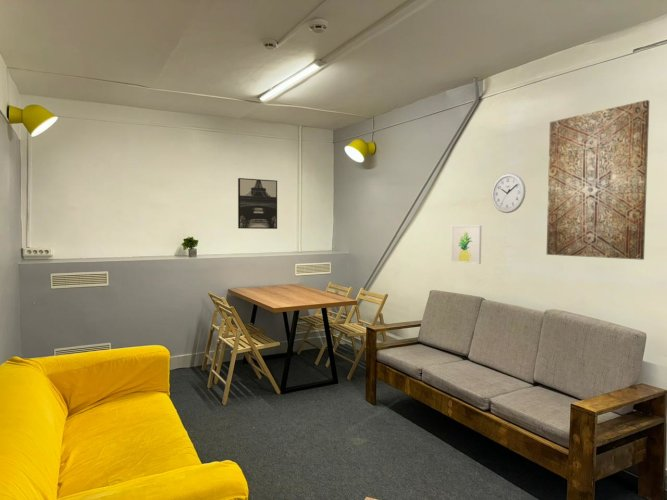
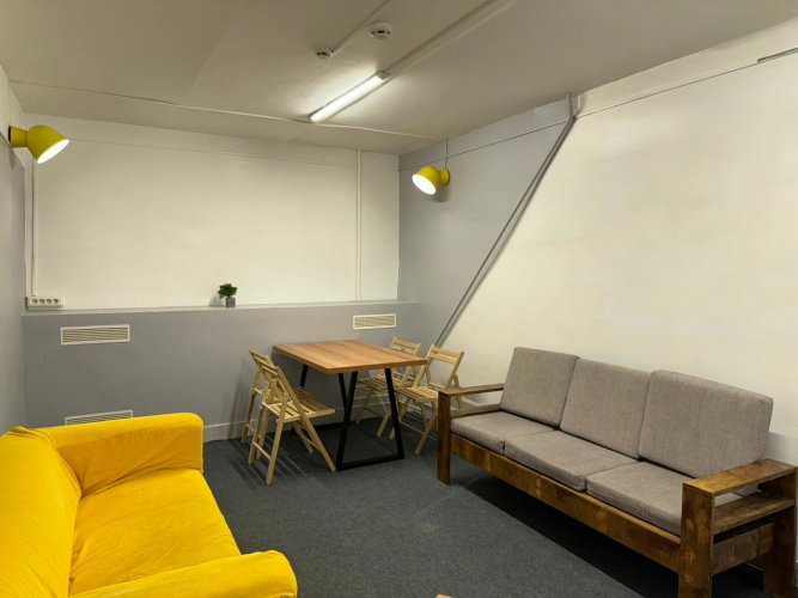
- wall art (465, 244)
- wall clock (507, 193)
- wall art (258, 204)
- wall art (593, 185)
